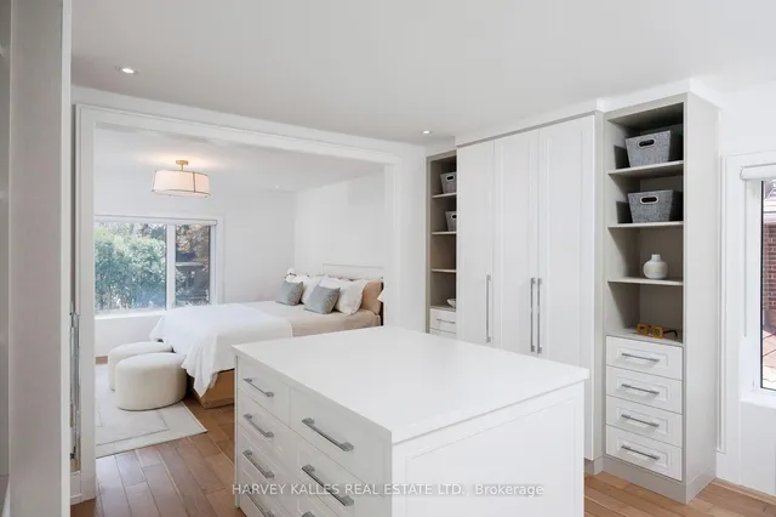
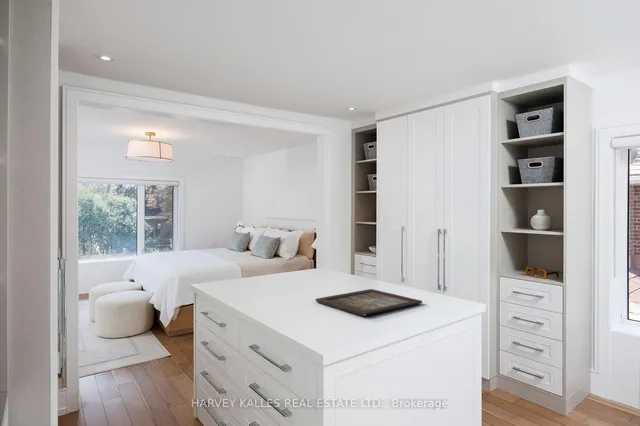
+ icon panel (368, 301)
